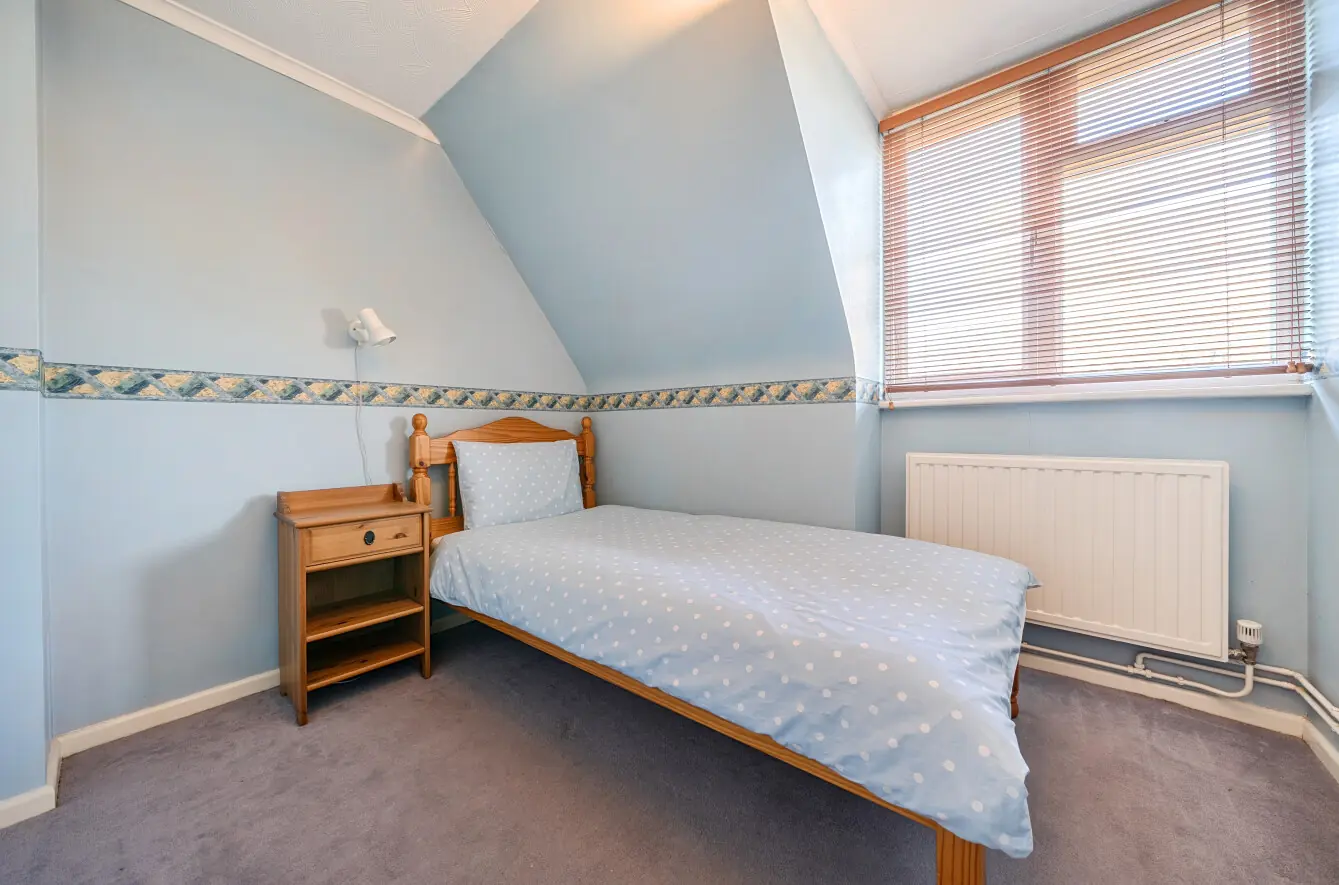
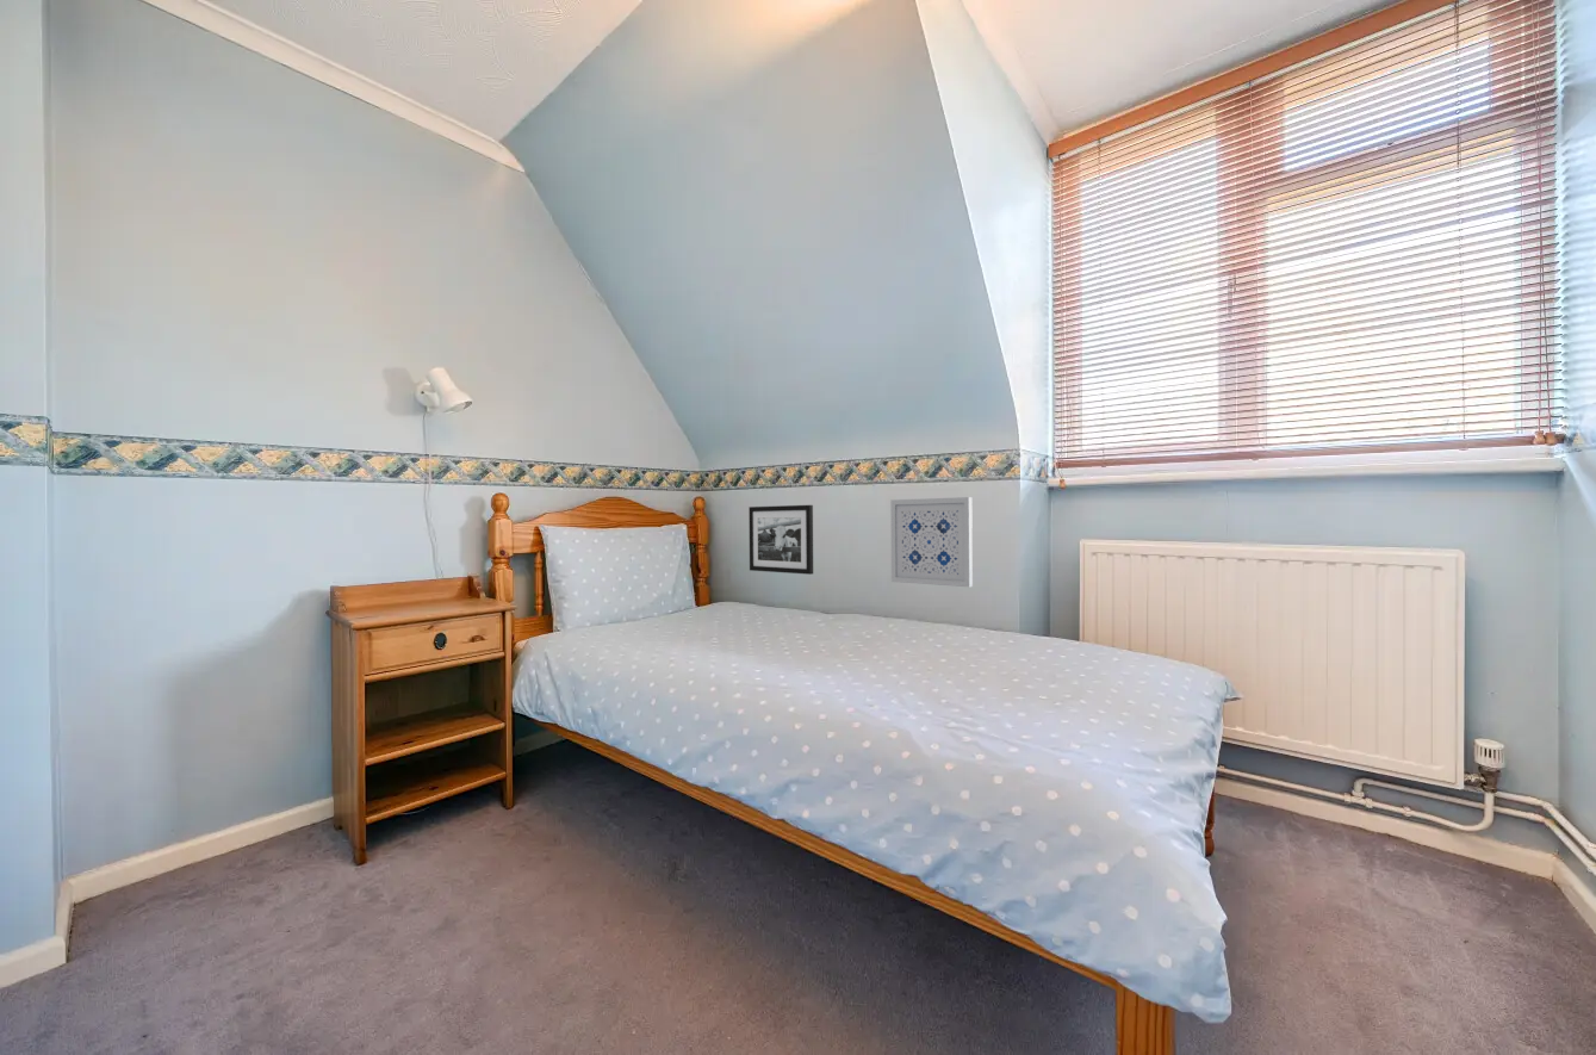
+ picture frame (780, 539)
+ wall art (930, 541)
